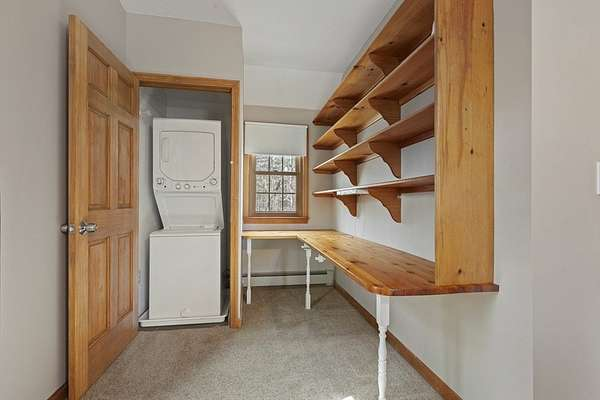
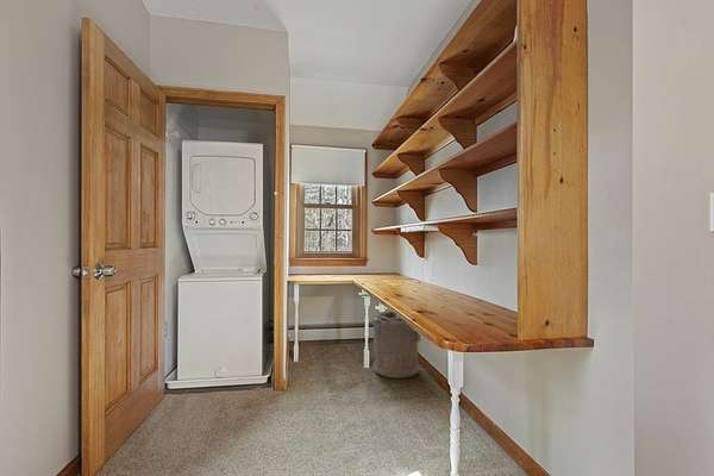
+ laundry hamper (395, 339)
